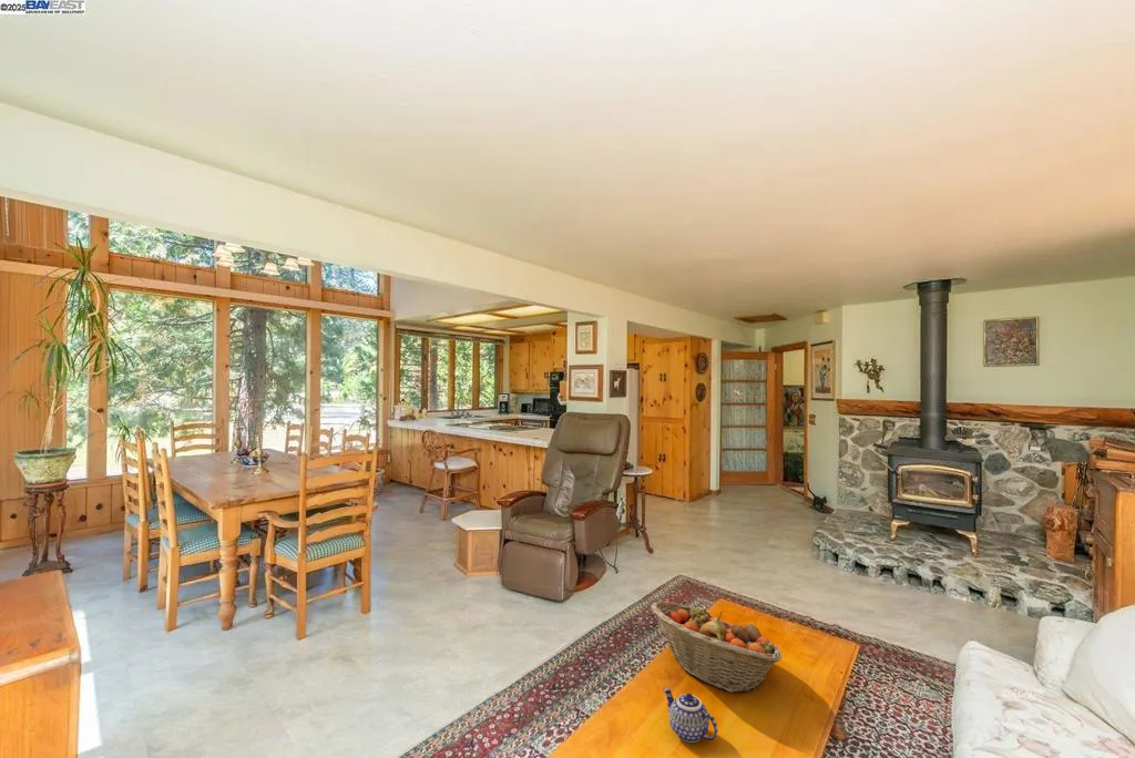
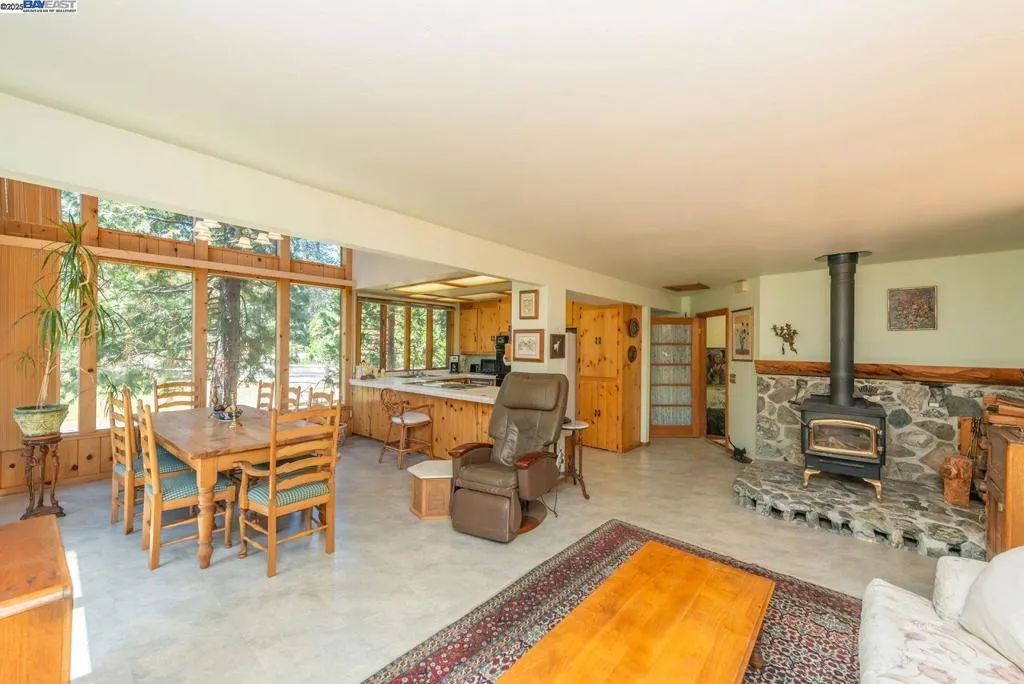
- teapot (688, 713)
- fruit basket (712, 637)
